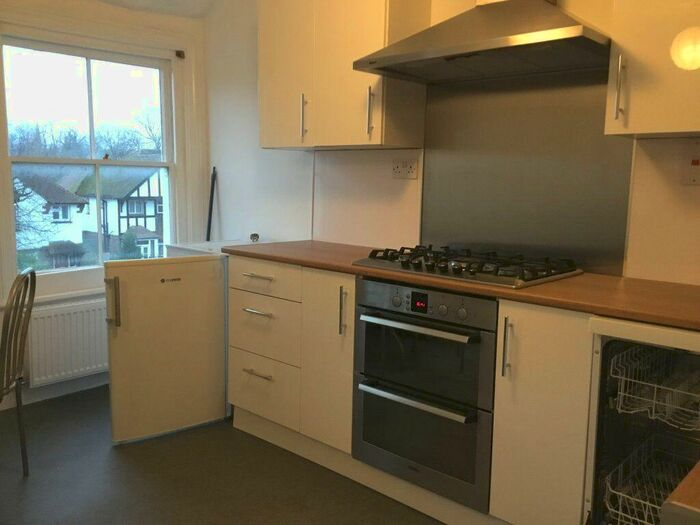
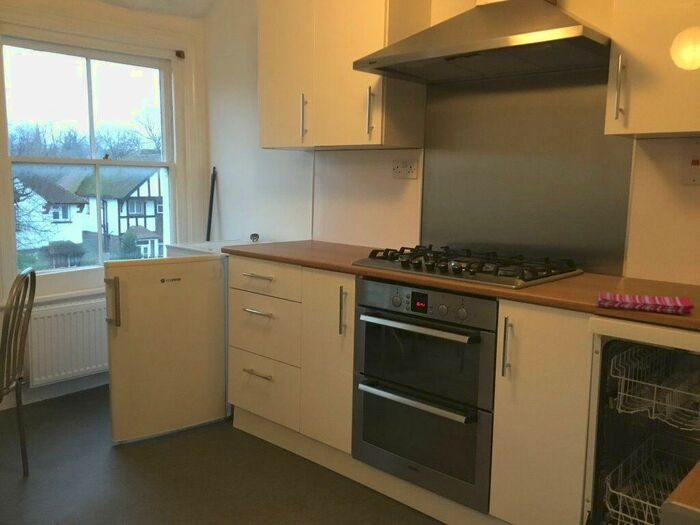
+ dish towel (643, 301)
